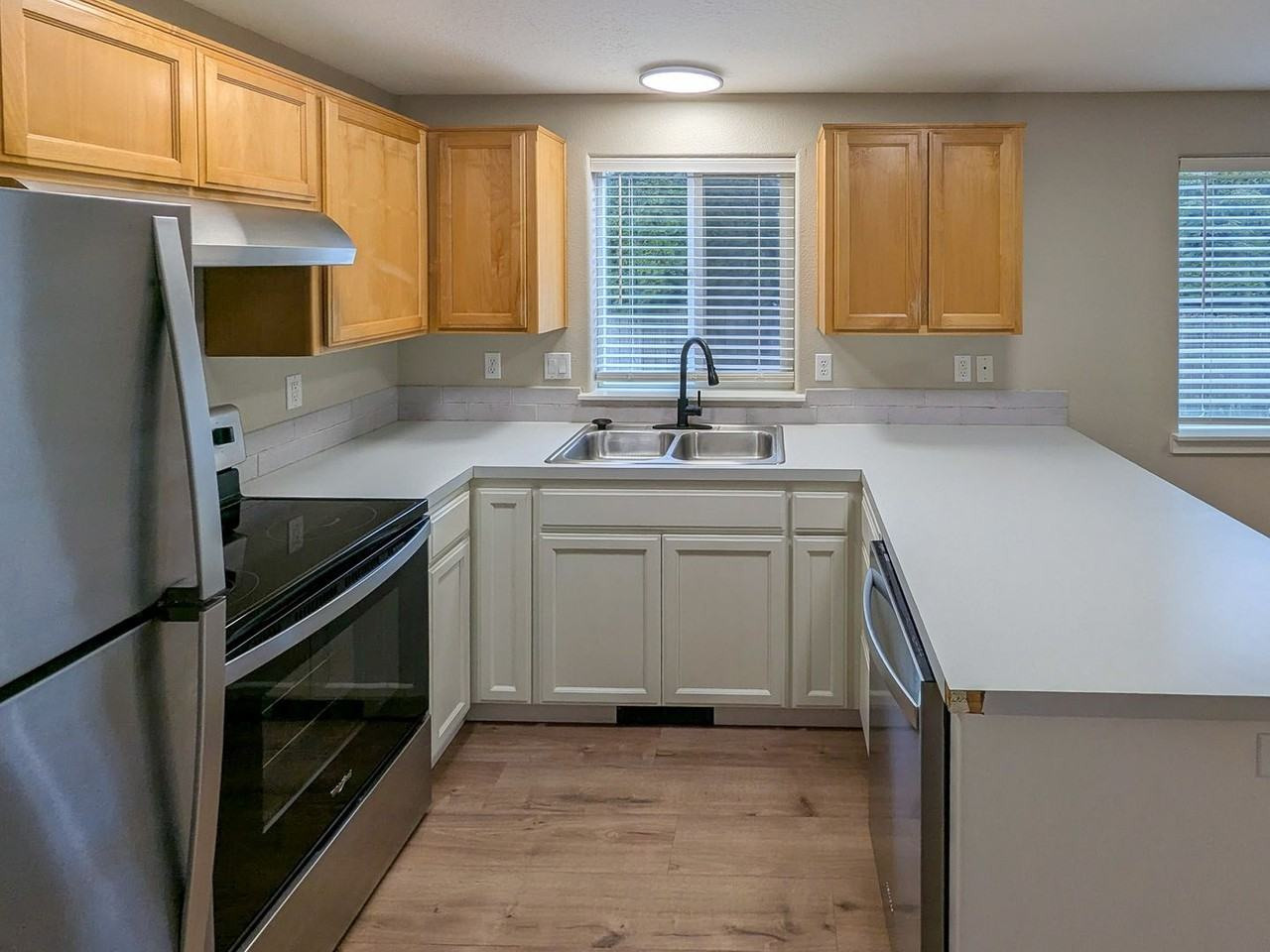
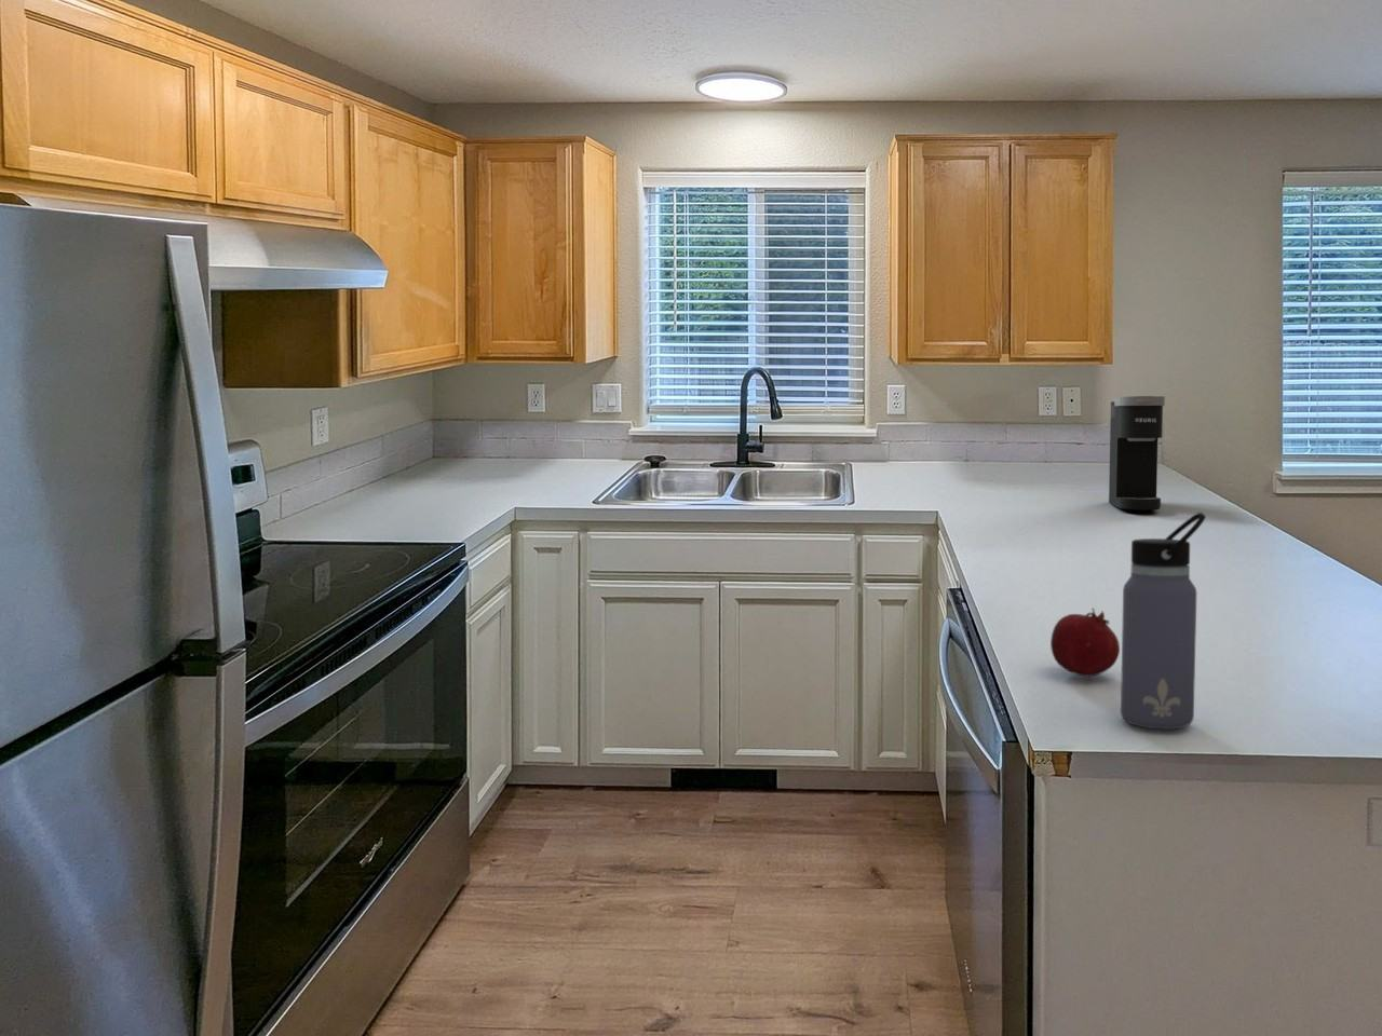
+ water bottle (1162, 617)
+ fruit (1085, 642)
+ coffee maker (1135, 452)
